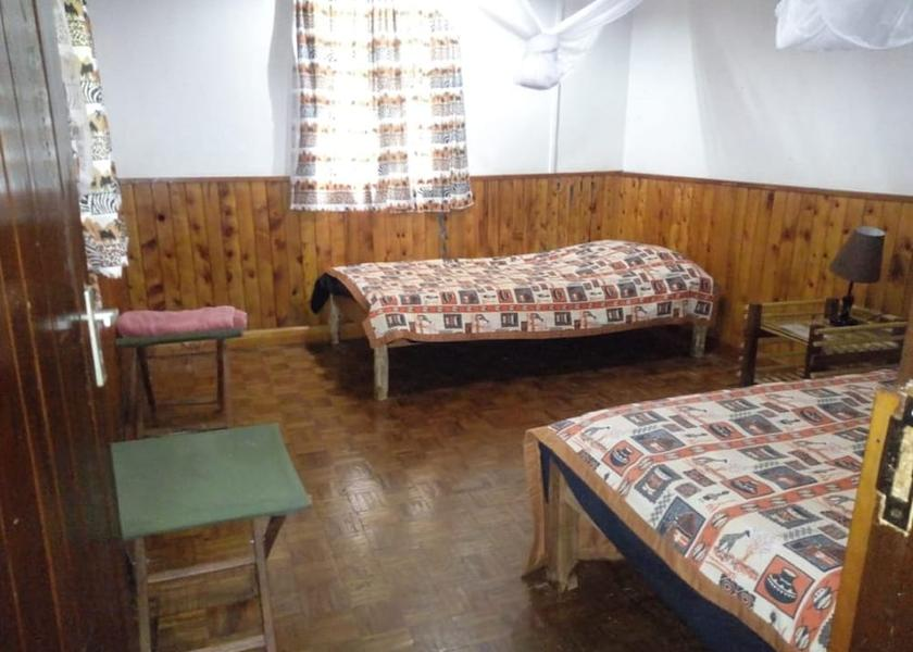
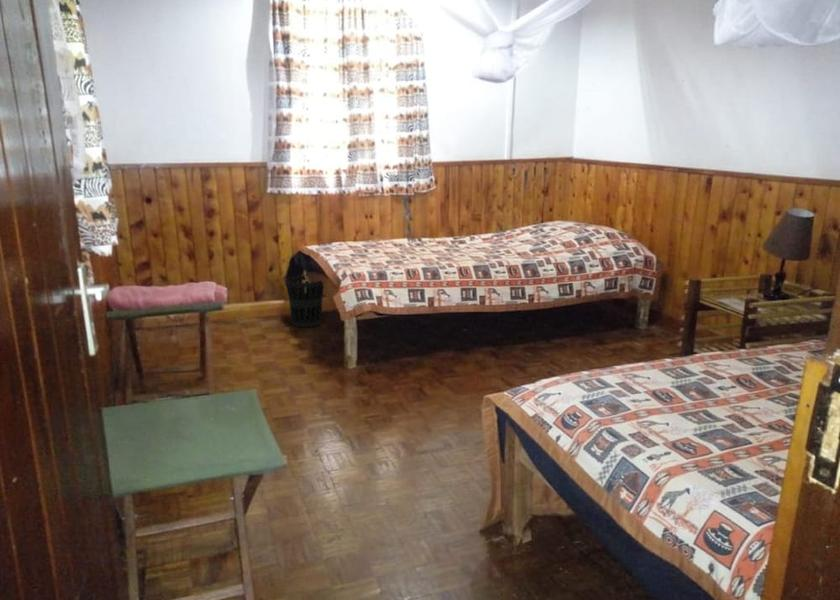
+ wastebasket (305, 301)
